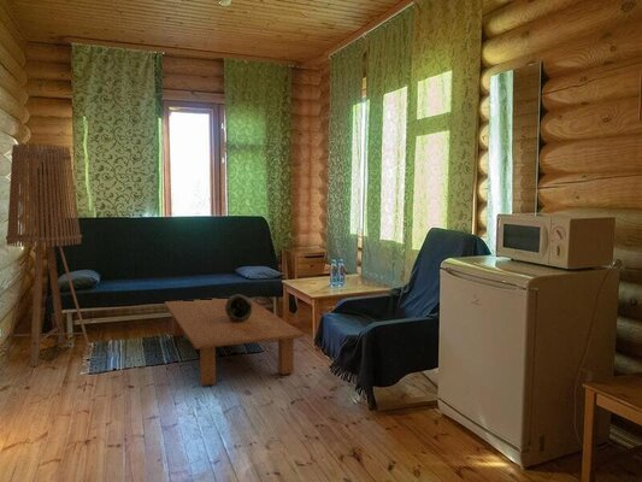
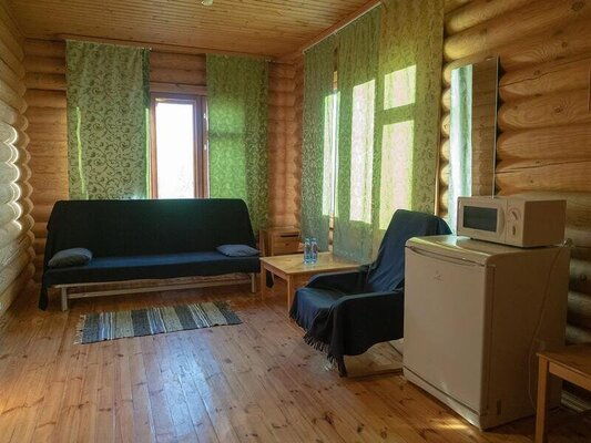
- decorative bowl (236, 306)
- floor lamp (46, 252)
- coffee table (225, 334)
